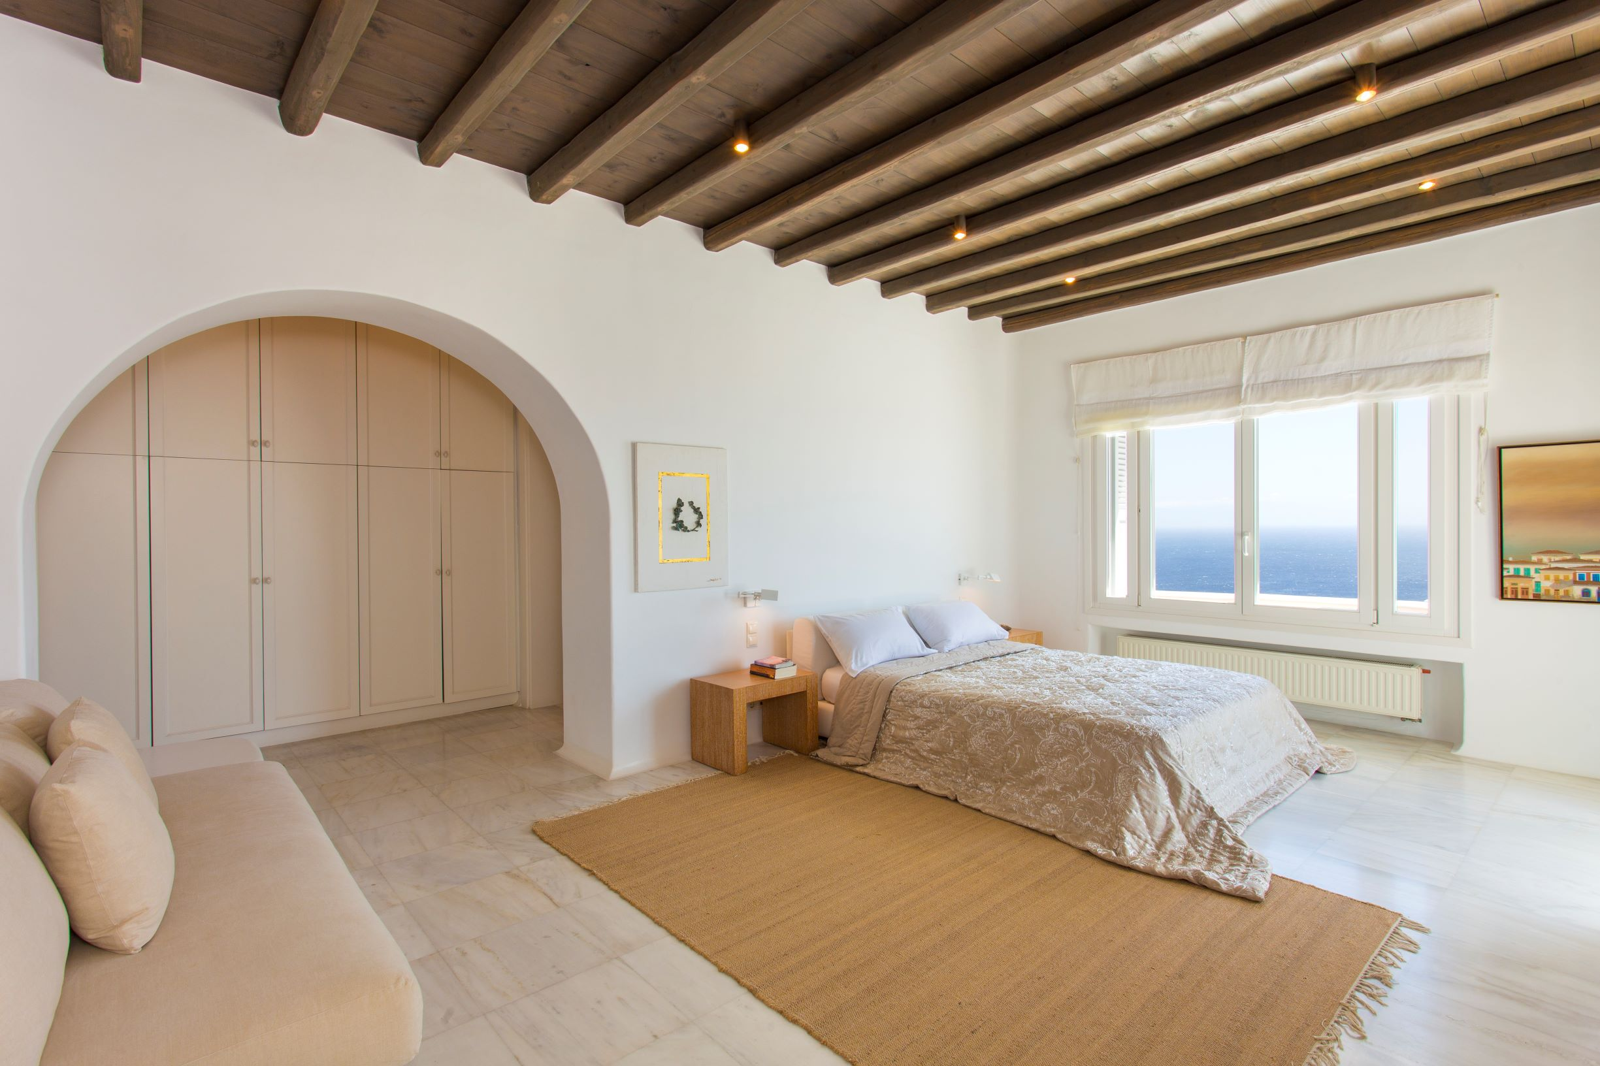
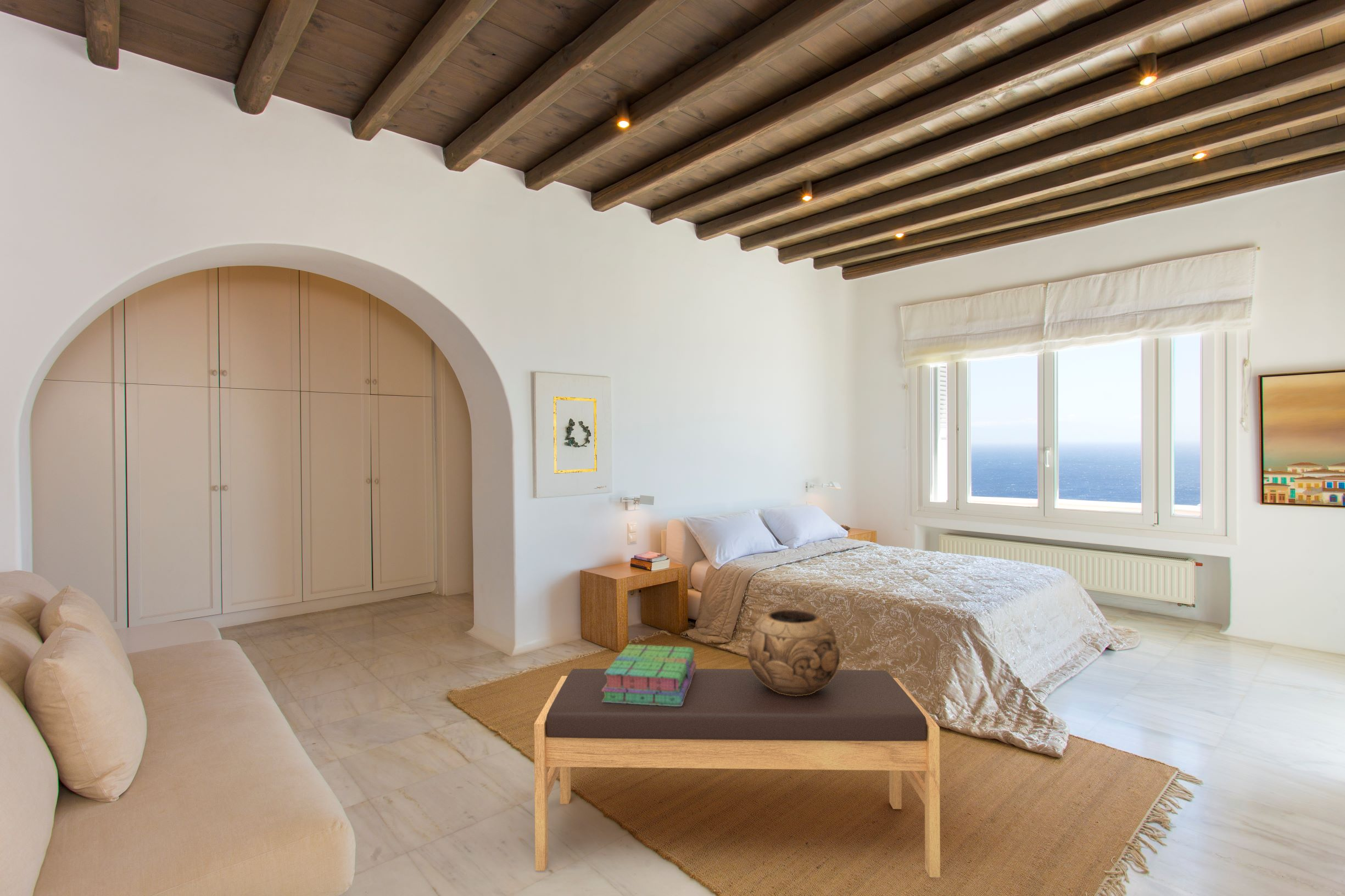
+ stack of books (651, 672)
+ decorative bowl (793, 651)
+ bench (731, 761)
